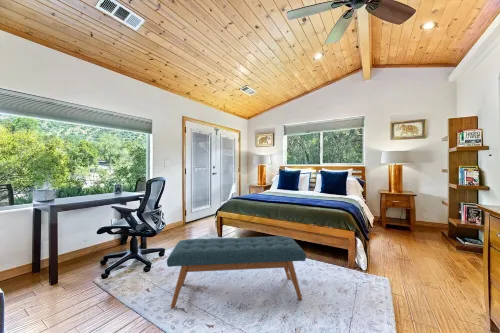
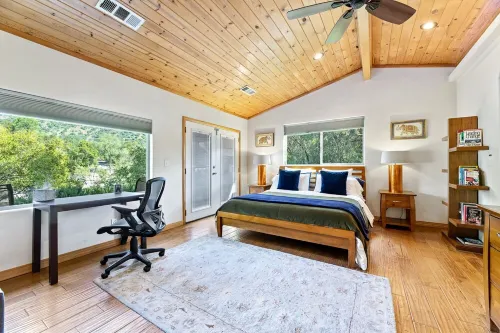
- bench (237, 266)
